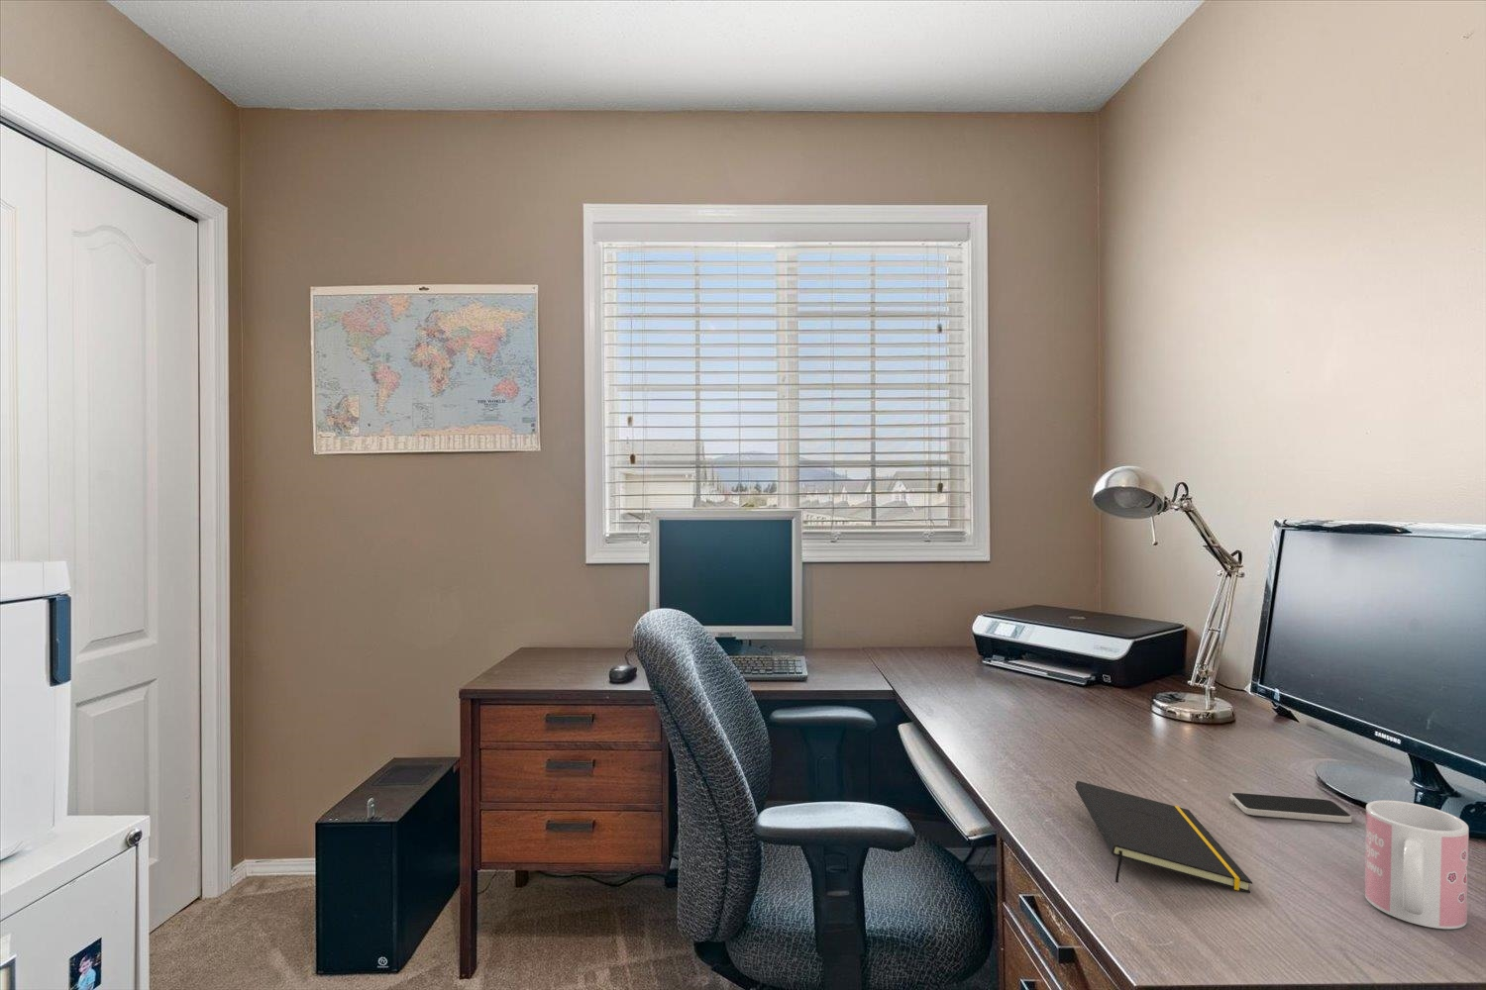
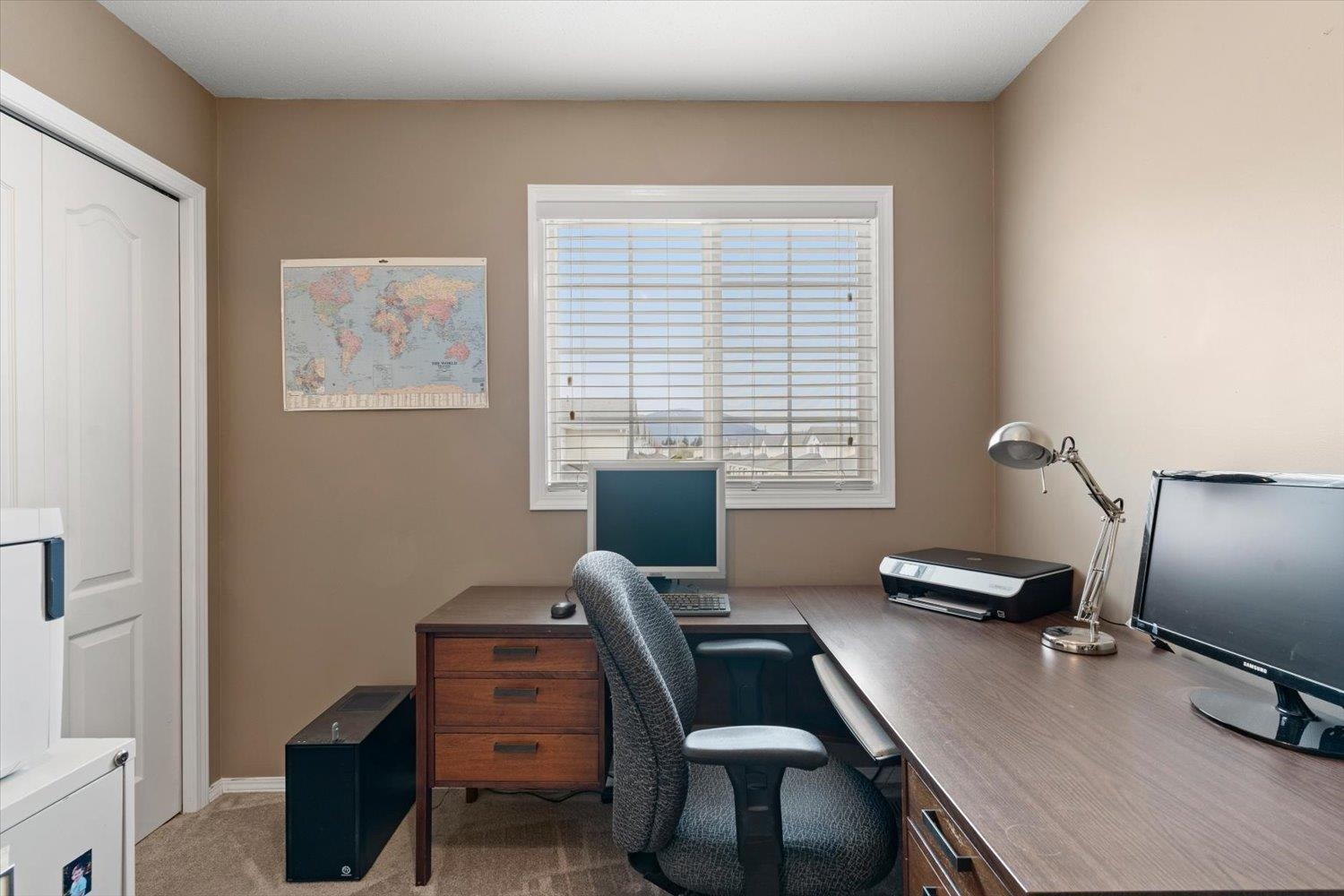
- notepad (1153, 830)
- smartphone (1288, 807)
- mug (1414, 866)
